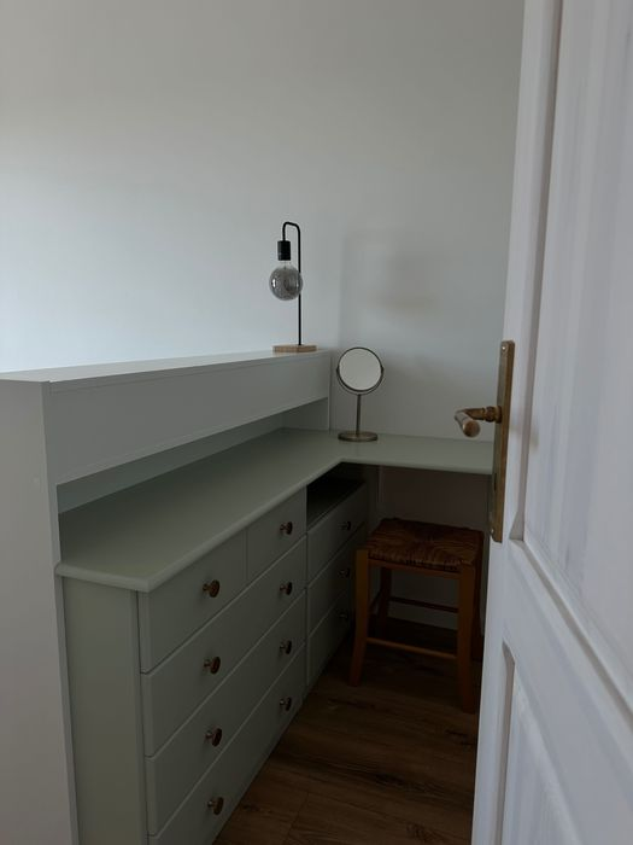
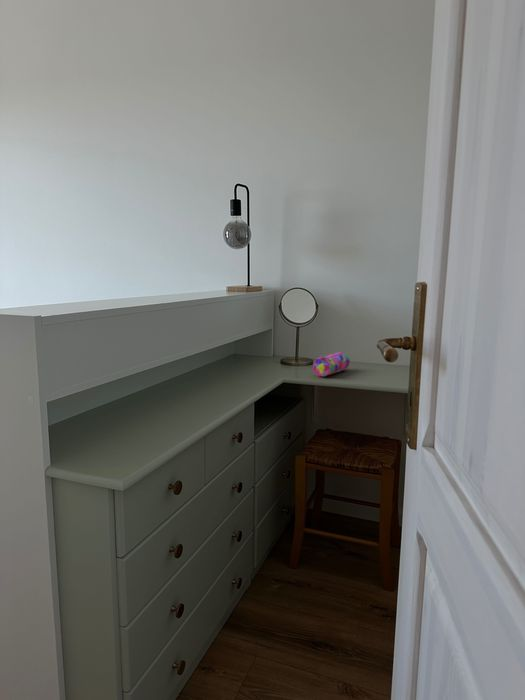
+ pencil case (331, 363)
